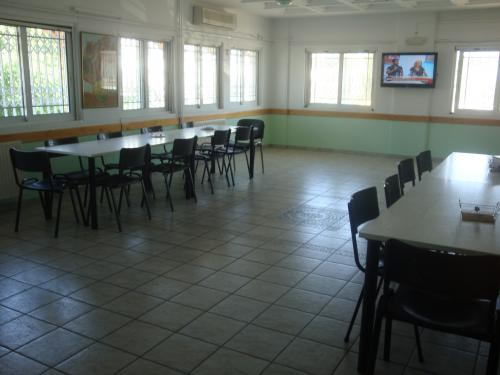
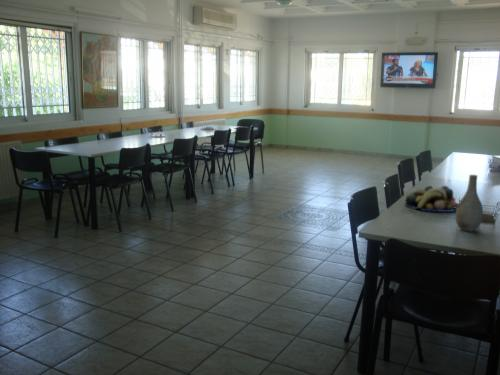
+ vase (470, 202)
+ fruit bowl (434, 196)
